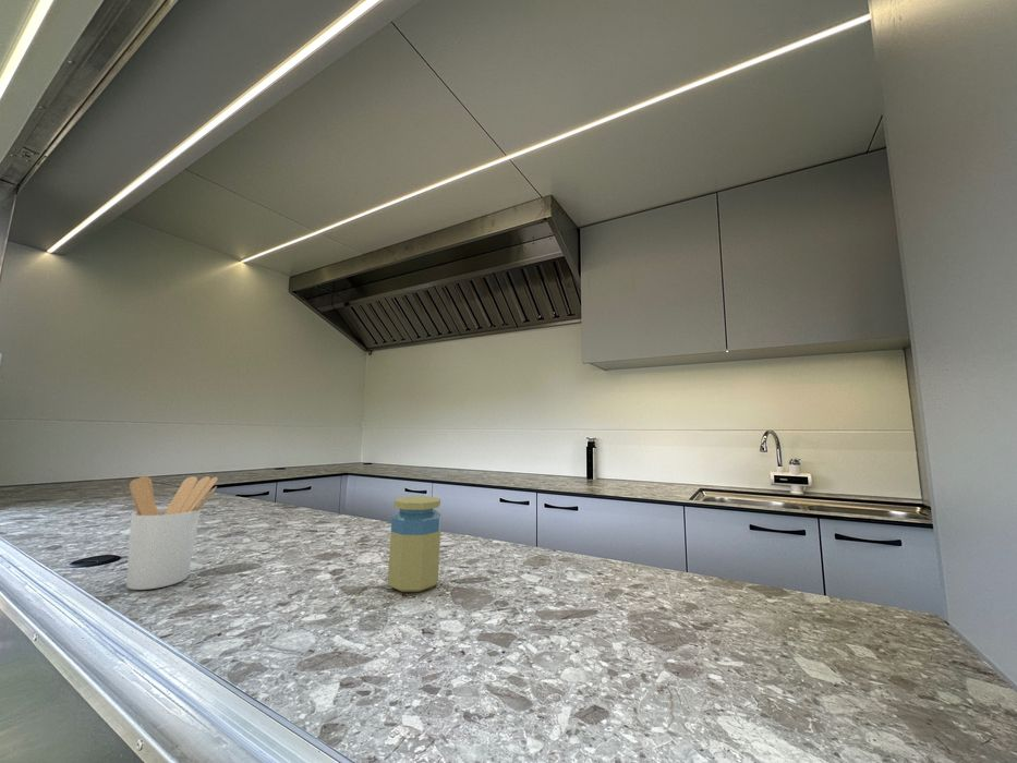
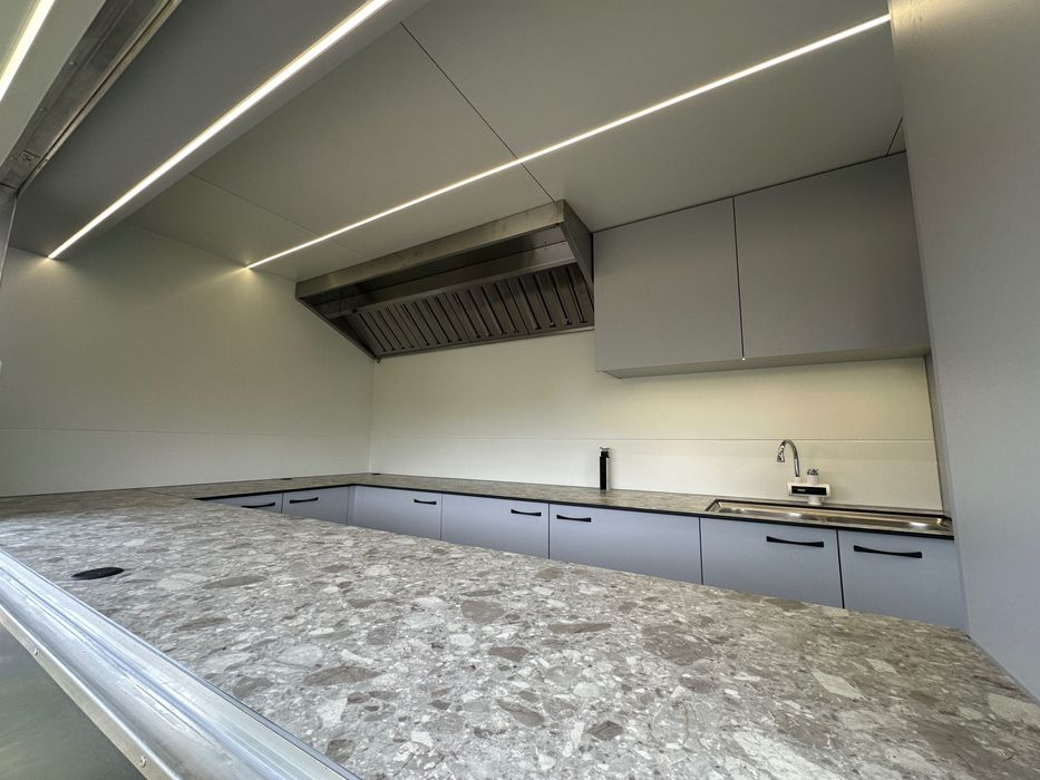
- utensil holder (174, 524)
- jar (415, 541)
